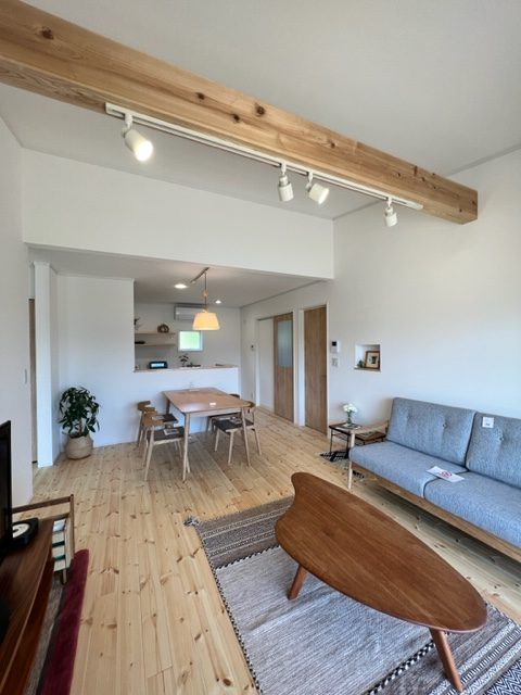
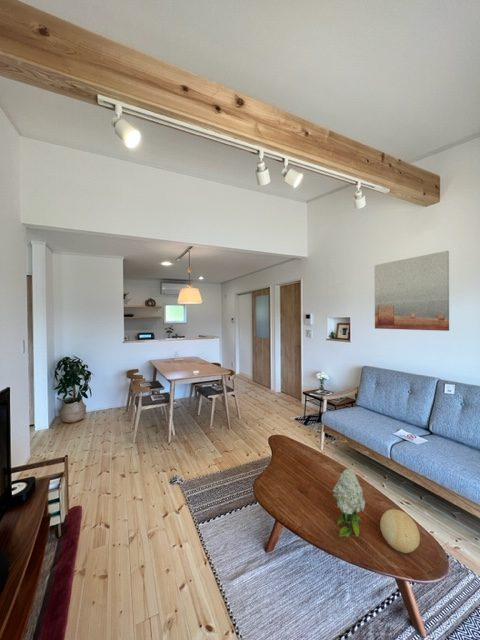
+ wall art (407, 294)
+ decorative ball (399, 528)
+ flower (348, 502)
